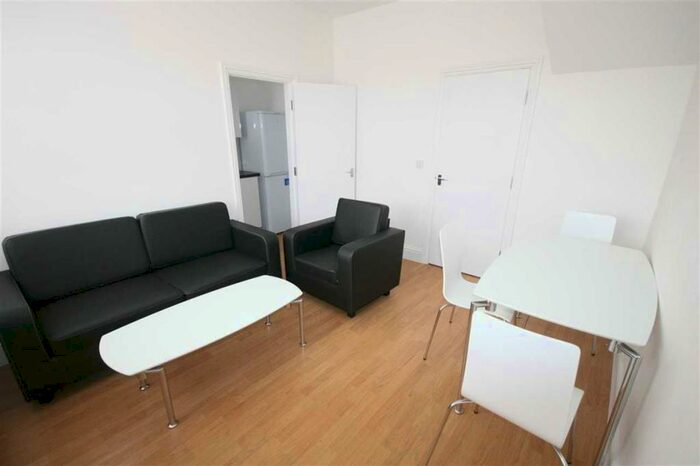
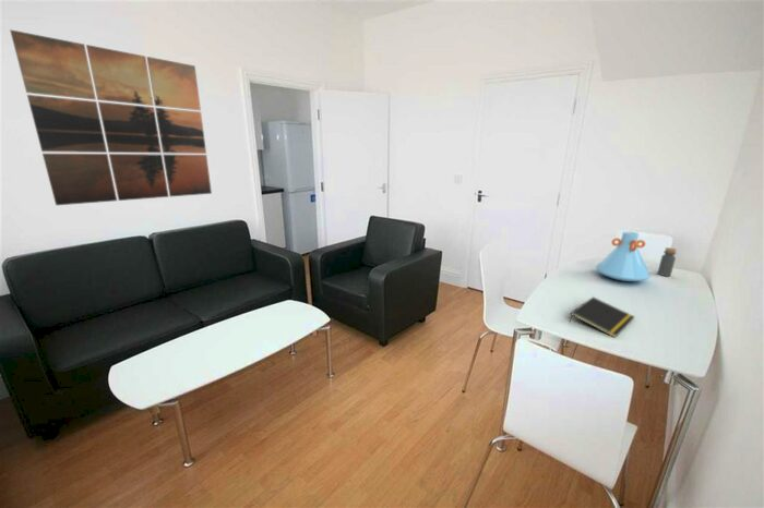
+ vase (625, 255)
+ bottle (667, 262)
+ notepad (602, 315)
+ wall art (131, 129)
